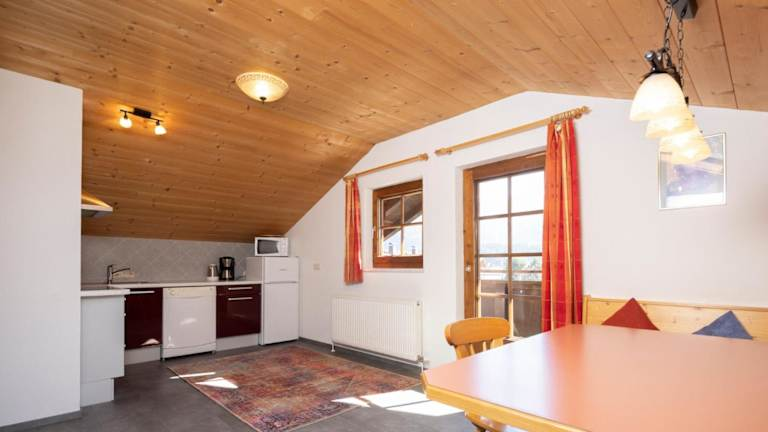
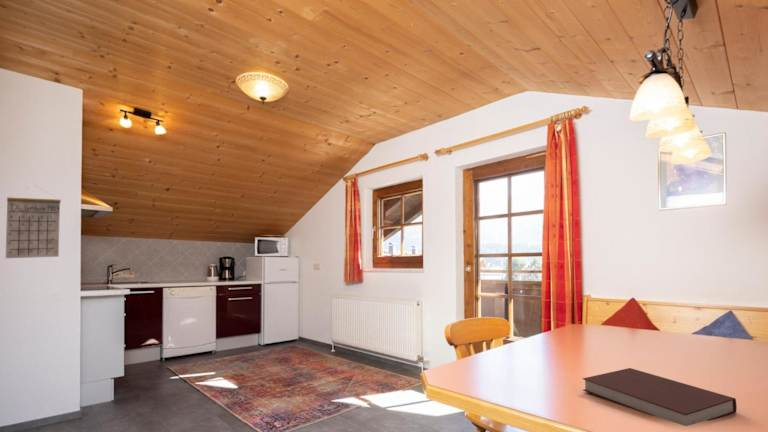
+ calendar (34, 221)
+ notebook (654, 394)
